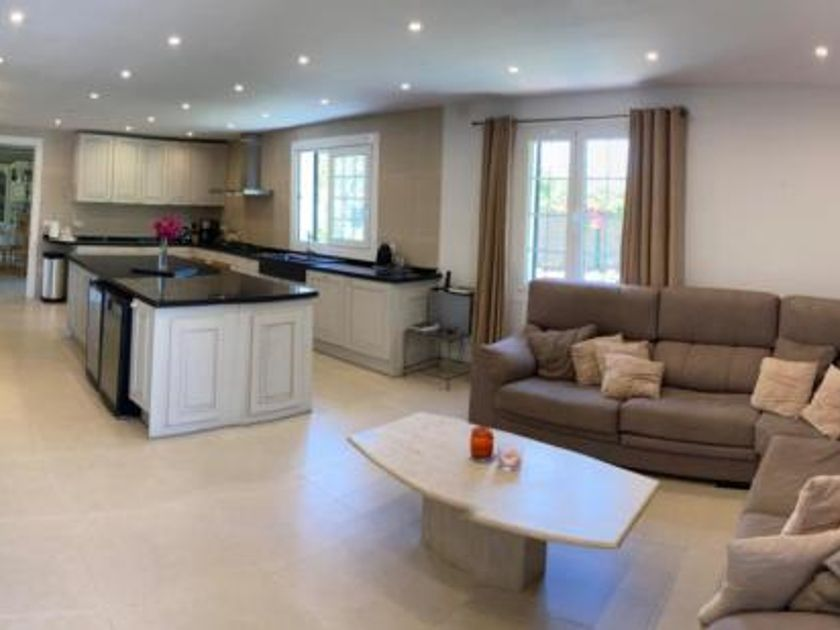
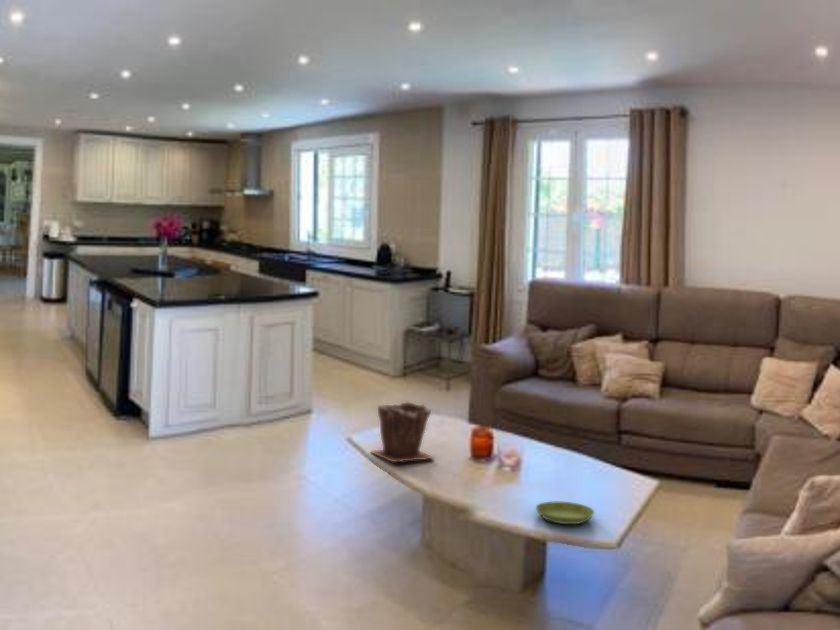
+ plant pot (403, 430)
+ saucer (564, 513)
